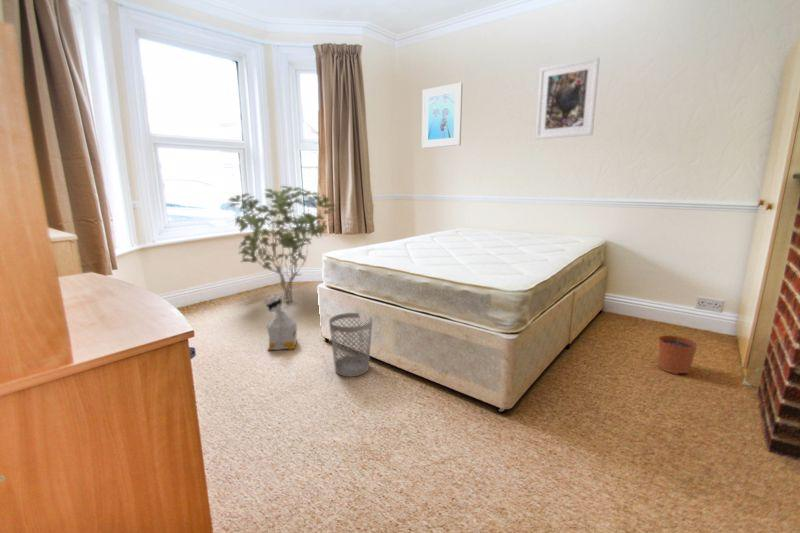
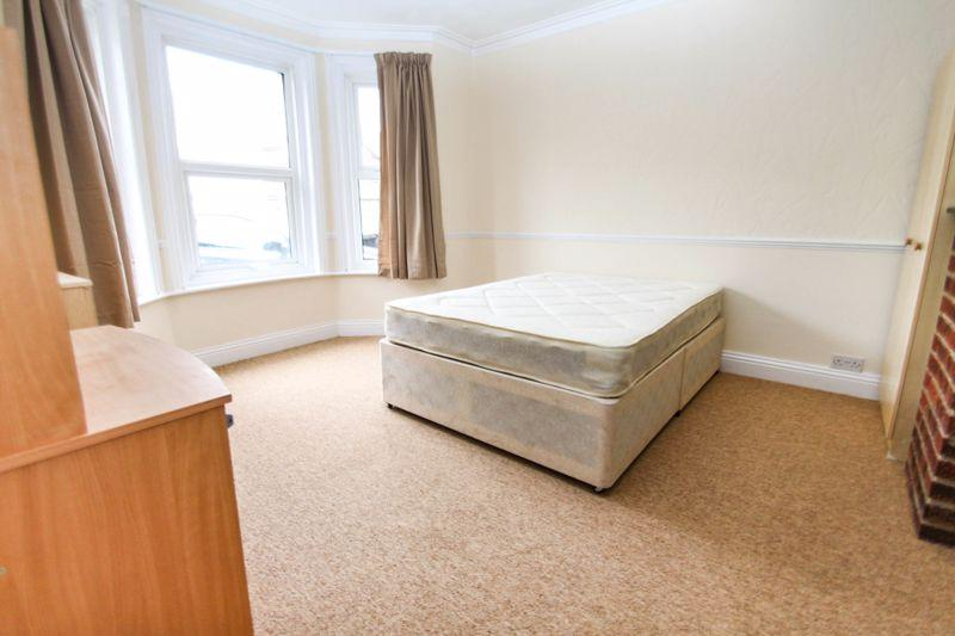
- wastebasket (350, 344)
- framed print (565, 100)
- plant pot (676, 348)
- shrub (286, 245)
- bag (279, 320)
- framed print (441, 116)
